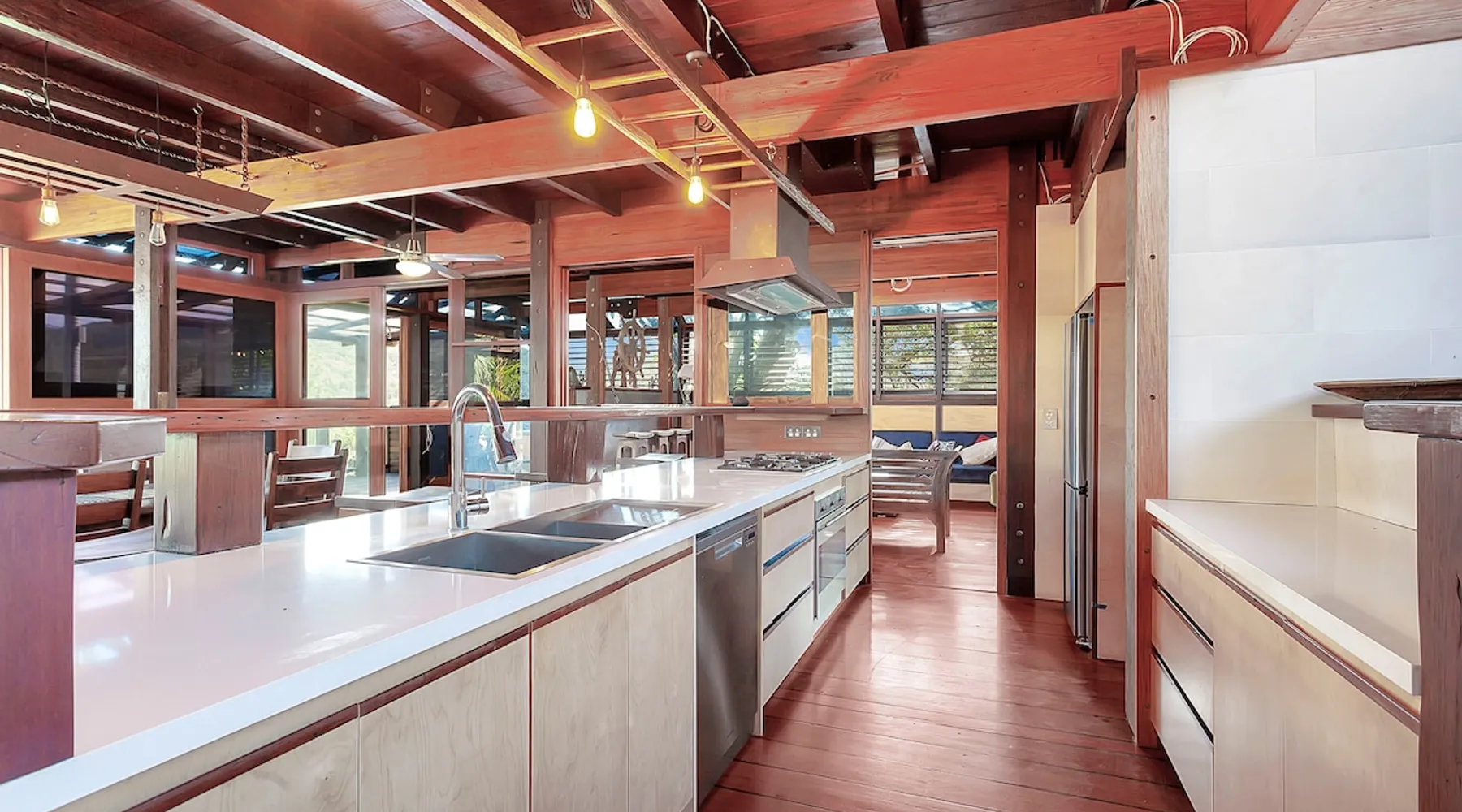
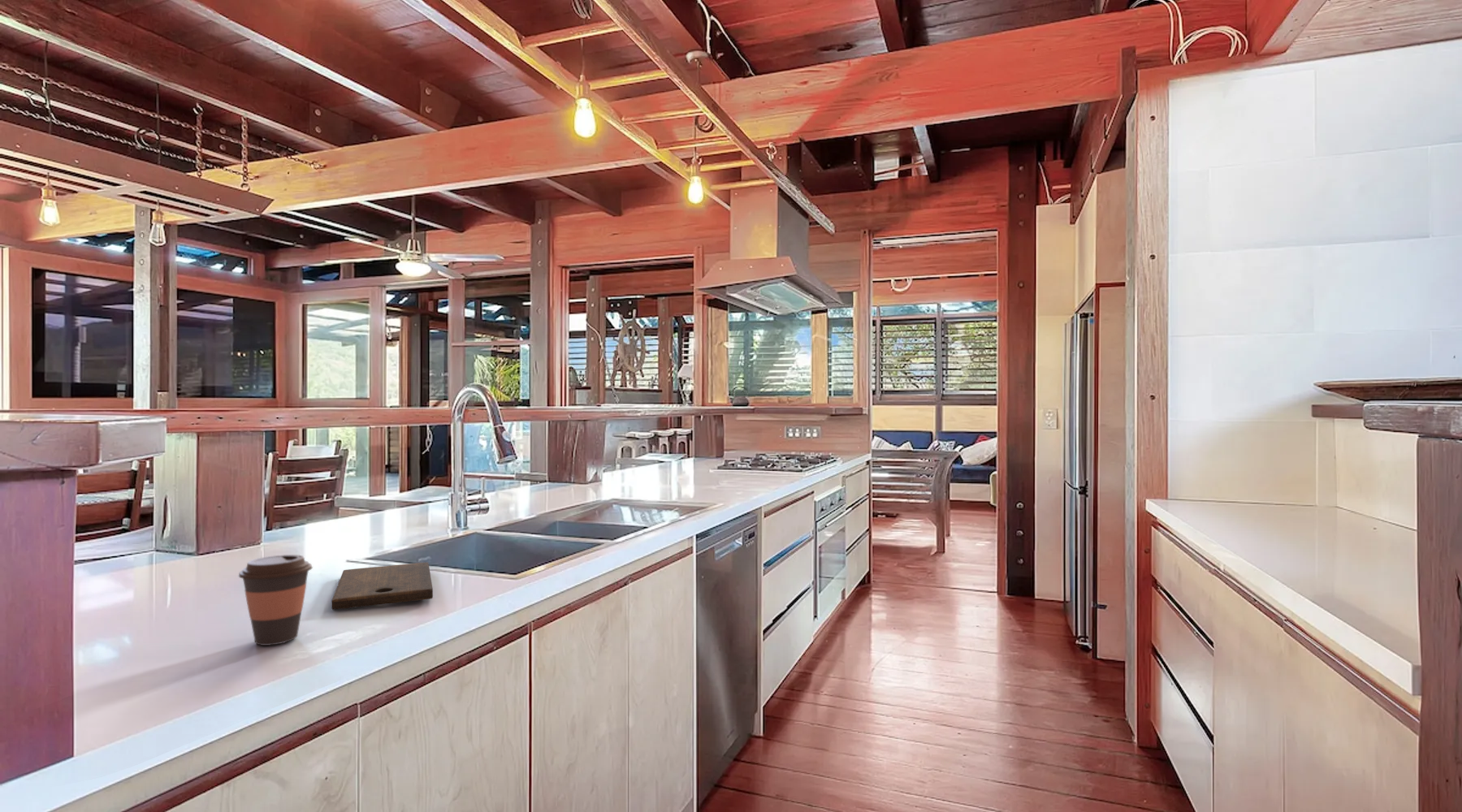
+ cutting board (385, 583)
+ coffee cup (276, 599)
